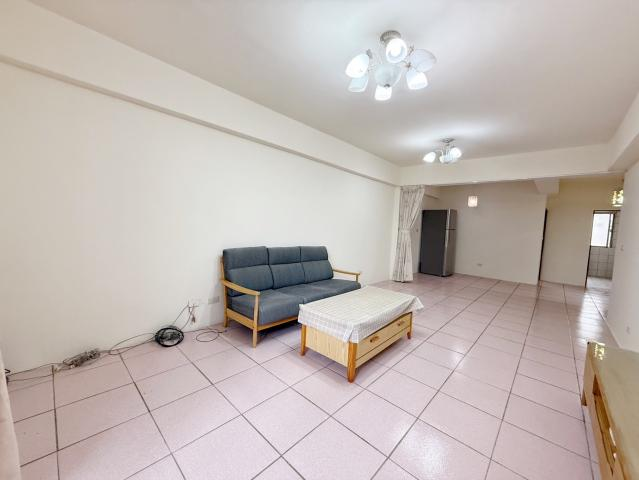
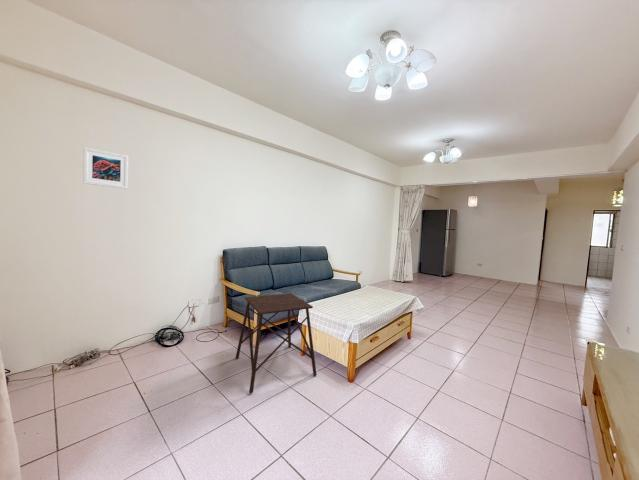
+ side table (274, 333)
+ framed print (106, 169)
